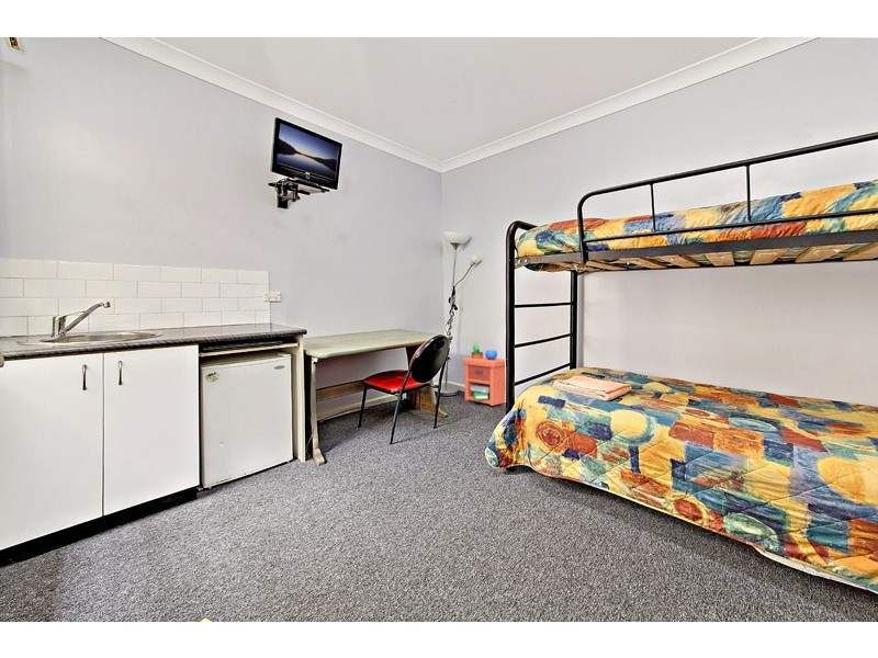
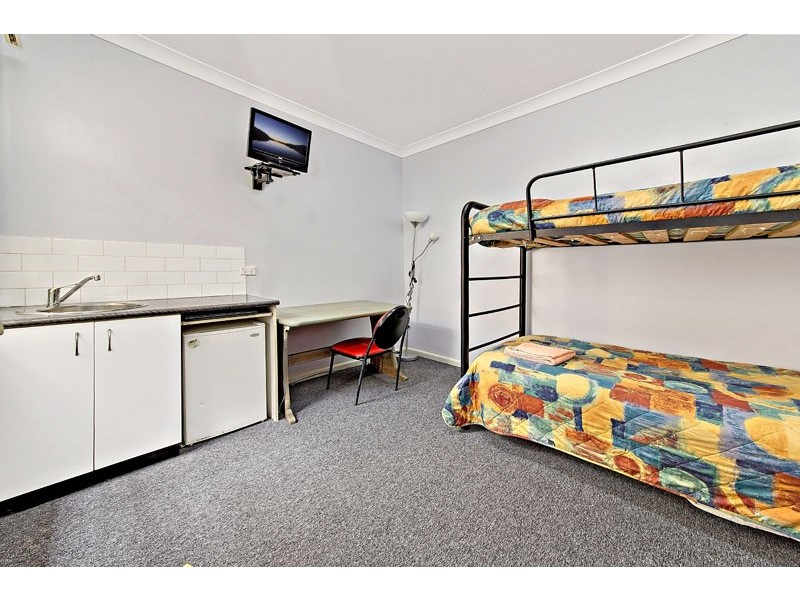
- nightstand (483, 371)
